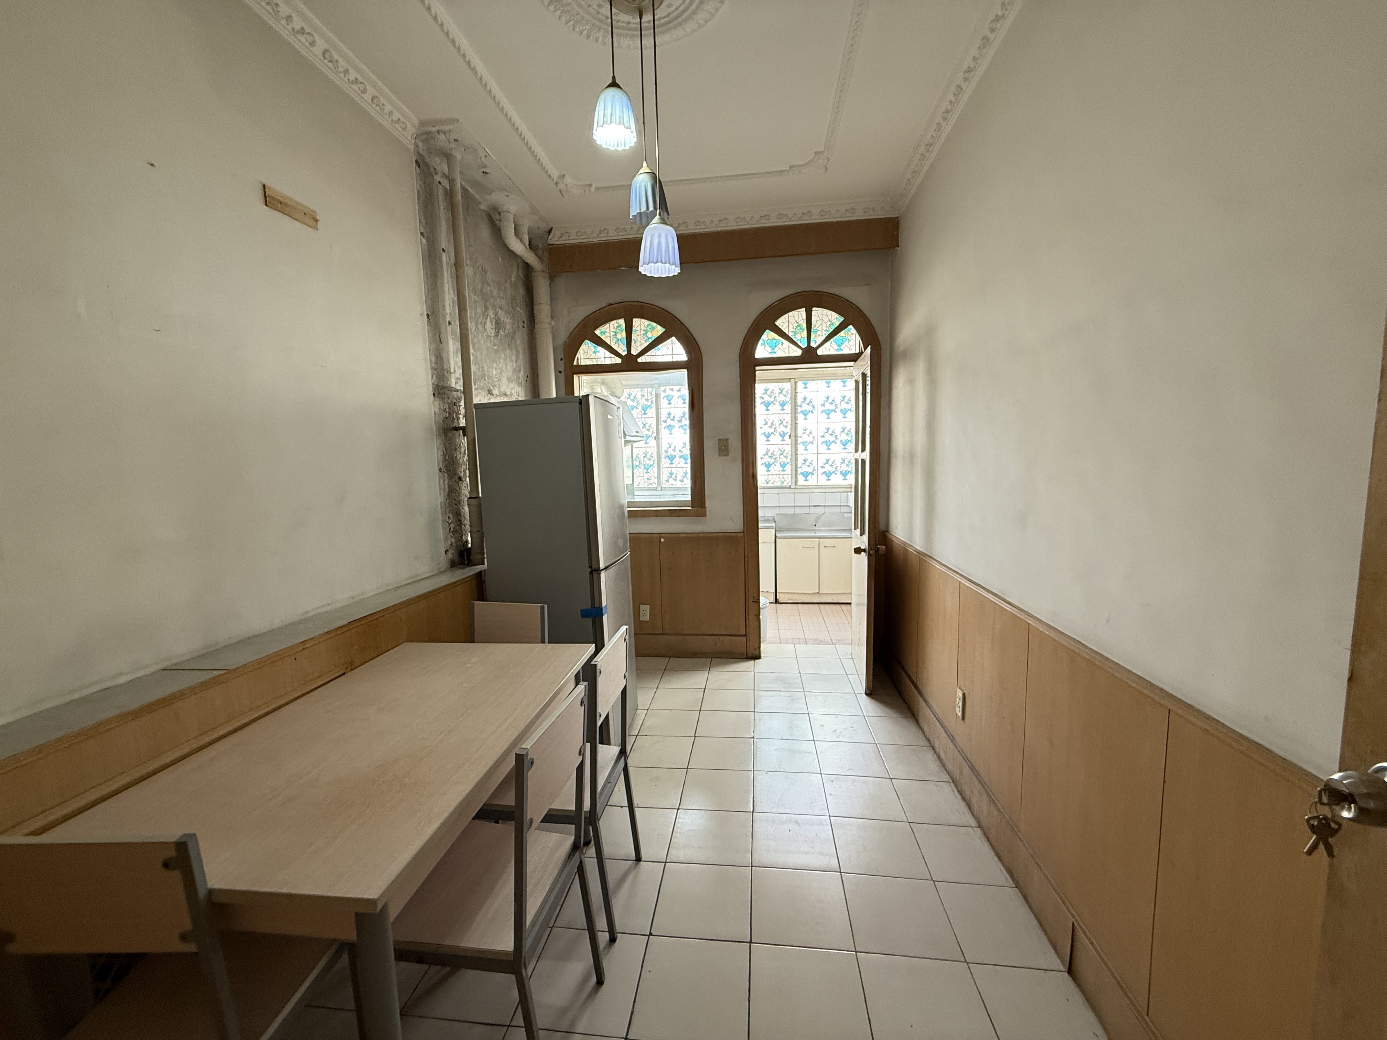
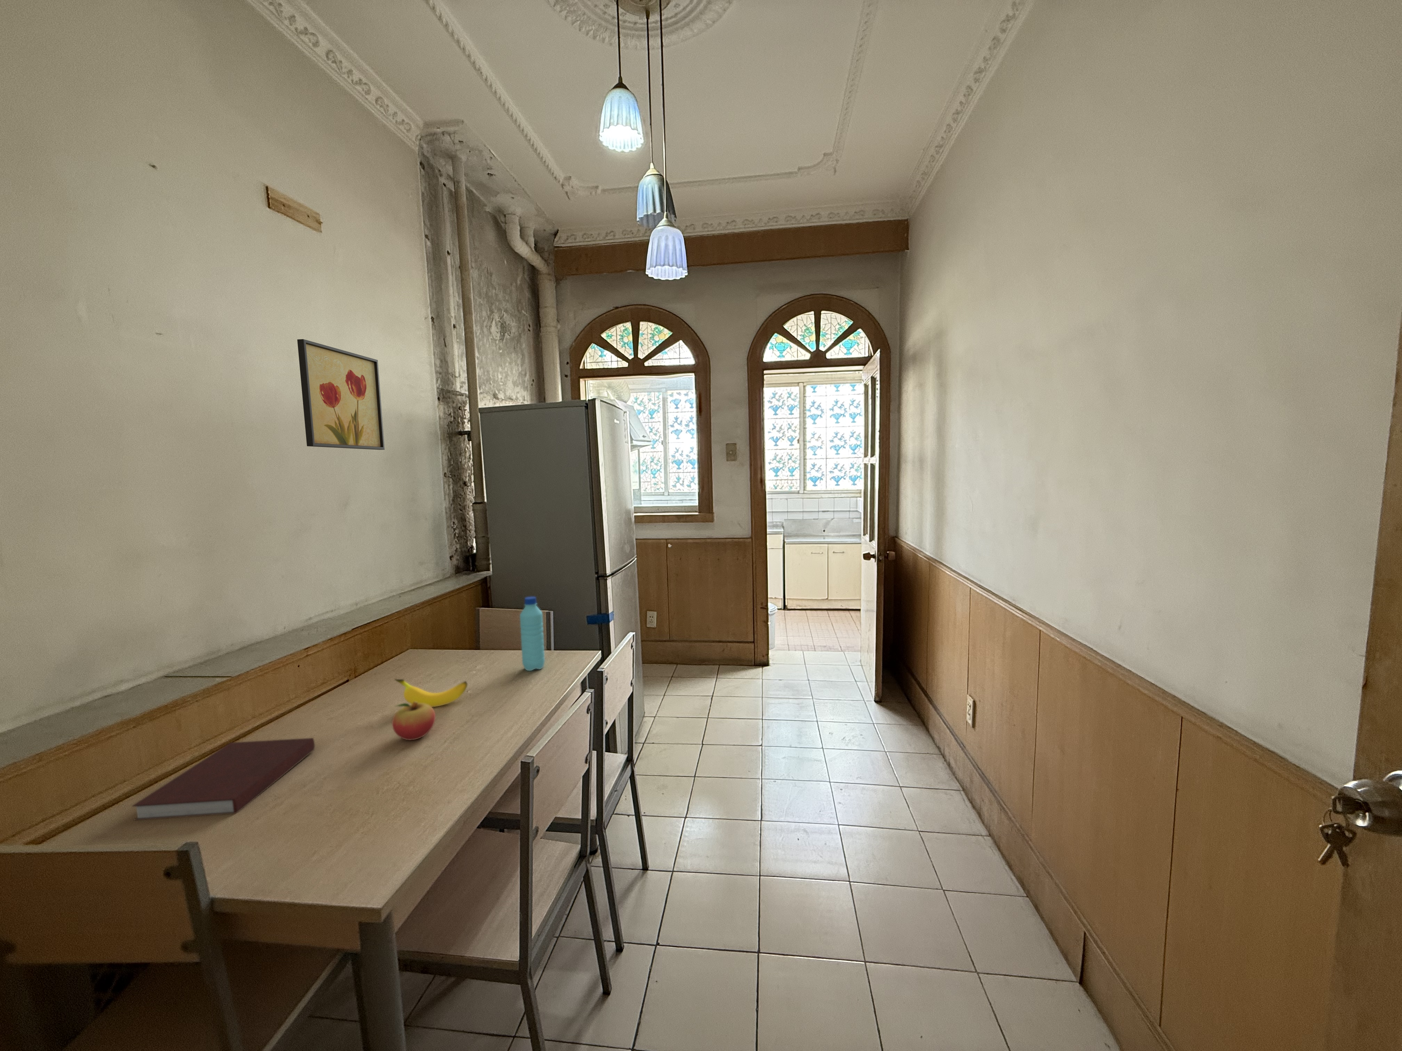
+ banana (433, 692)
+ water bottle (532, 633)
+ notebook (233, 775)
+ wall art (343, 400)
+ fruit (414, 718)
